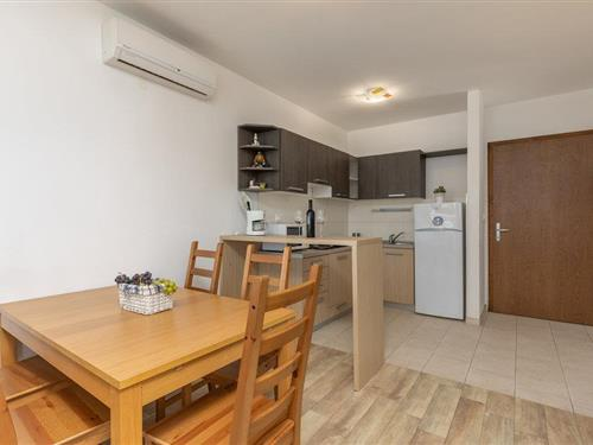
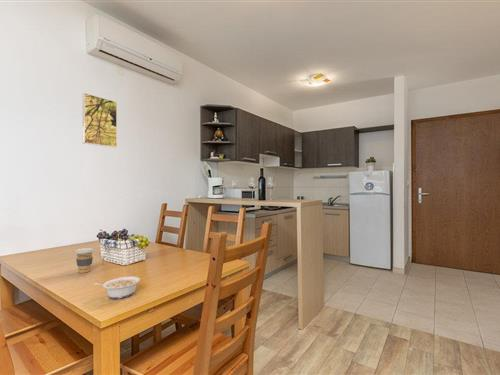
+ coffee cup (84, 260)
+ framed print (100, 121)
+ legume (120, 287)
